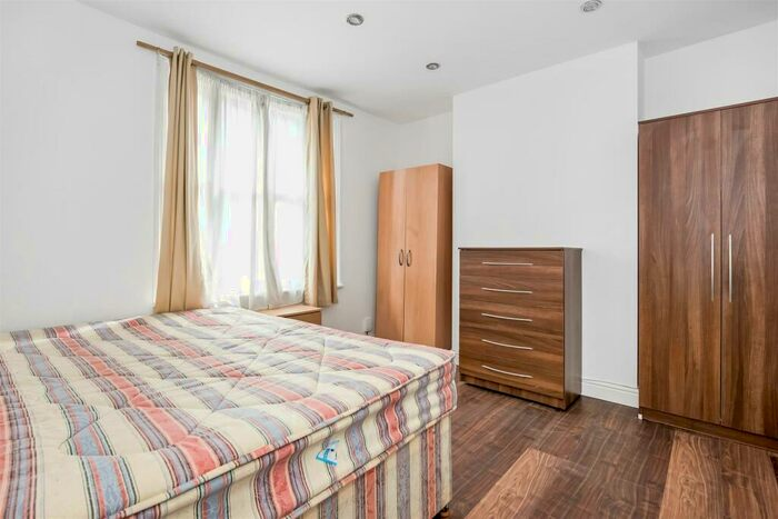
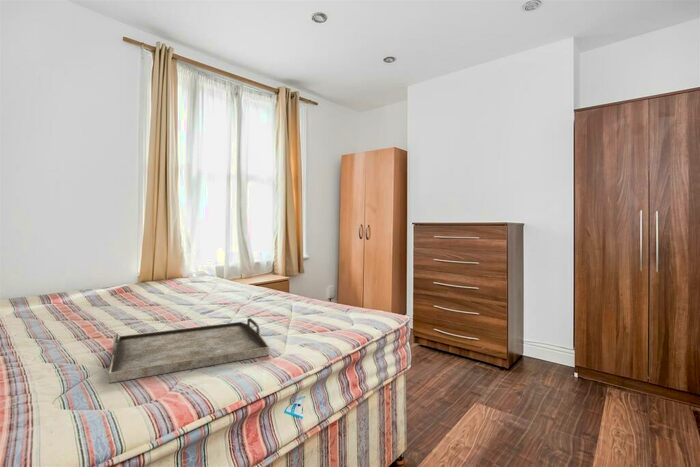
+ serving tray (190, 338)
